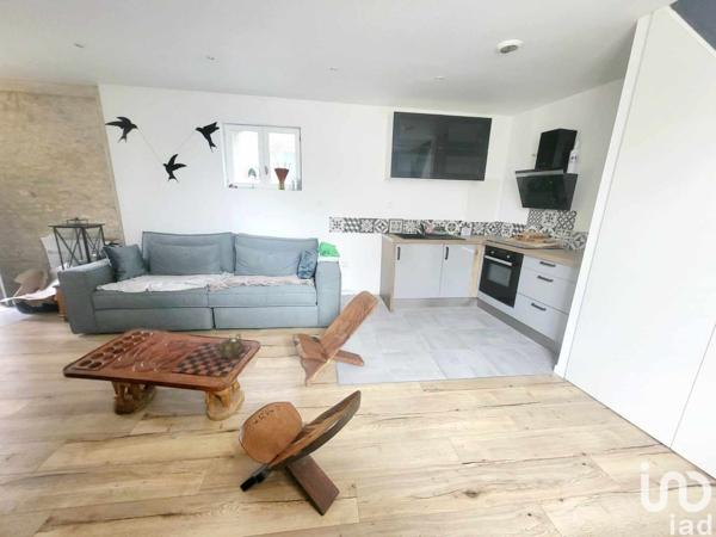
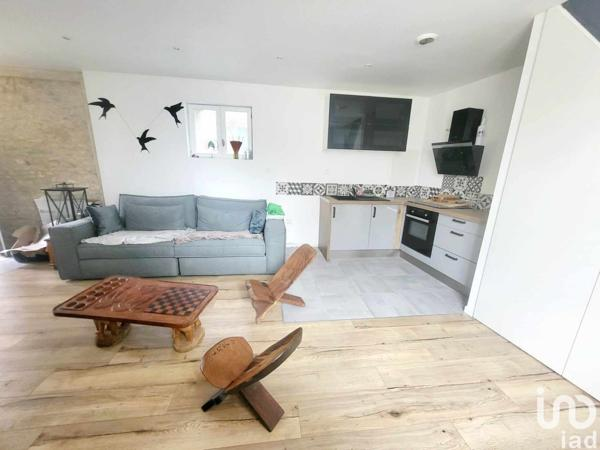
- teapot (229, 346)
